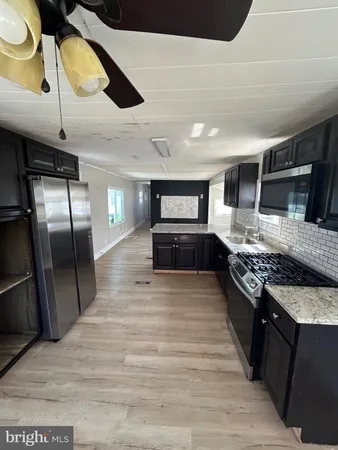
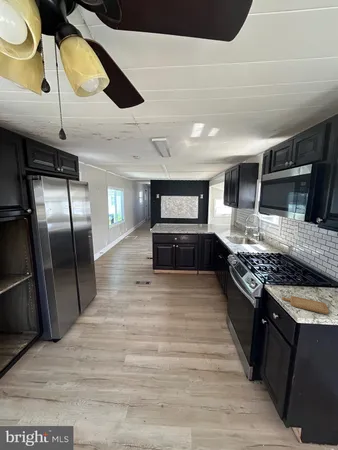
+ chopping board (303, 303)
